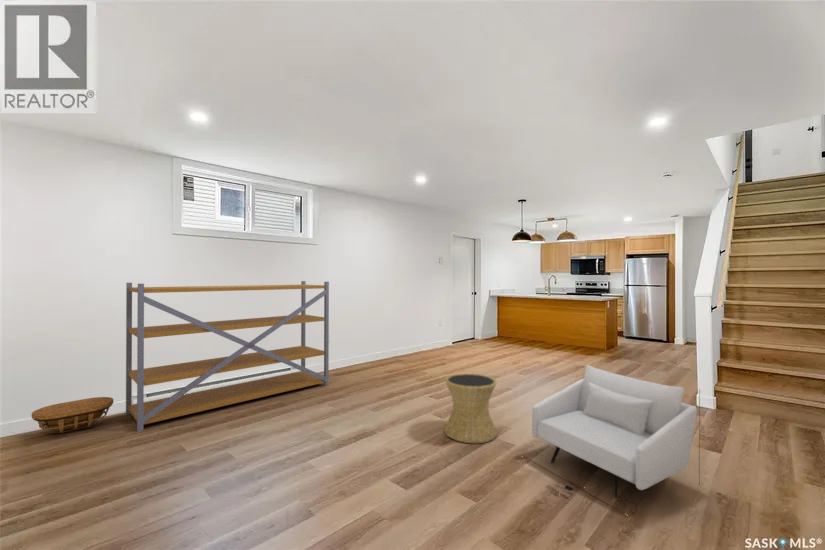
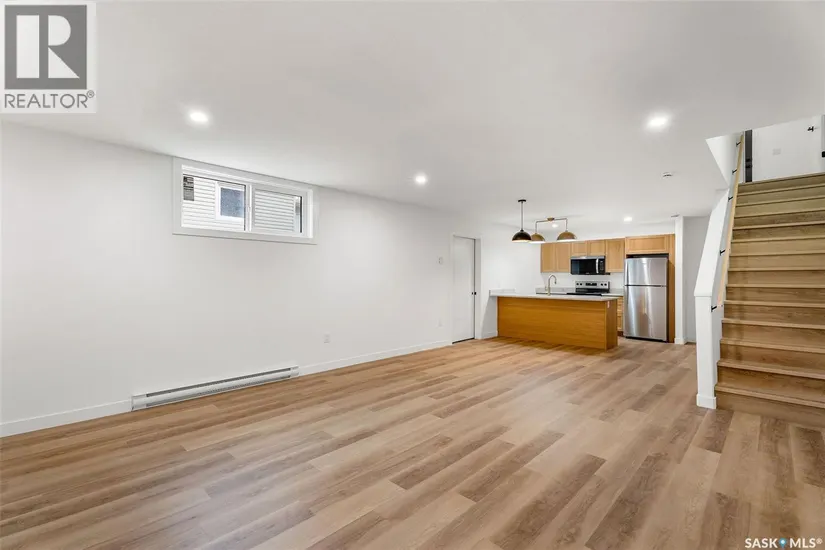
- shelving unit (239, 340)
- armchair (596, 427)
- basket (74, 417)
- side table (470, 405)
